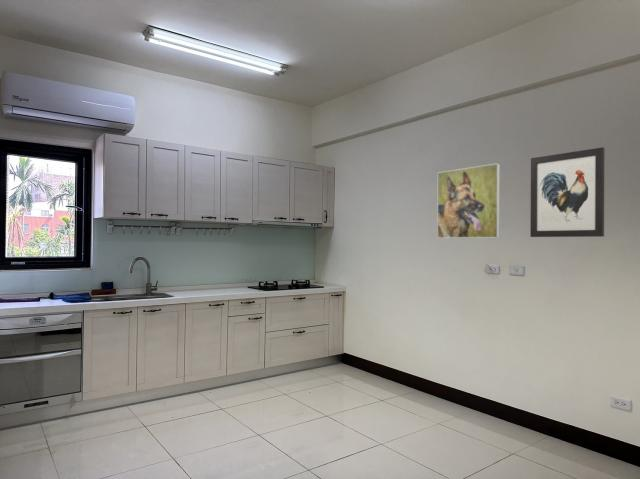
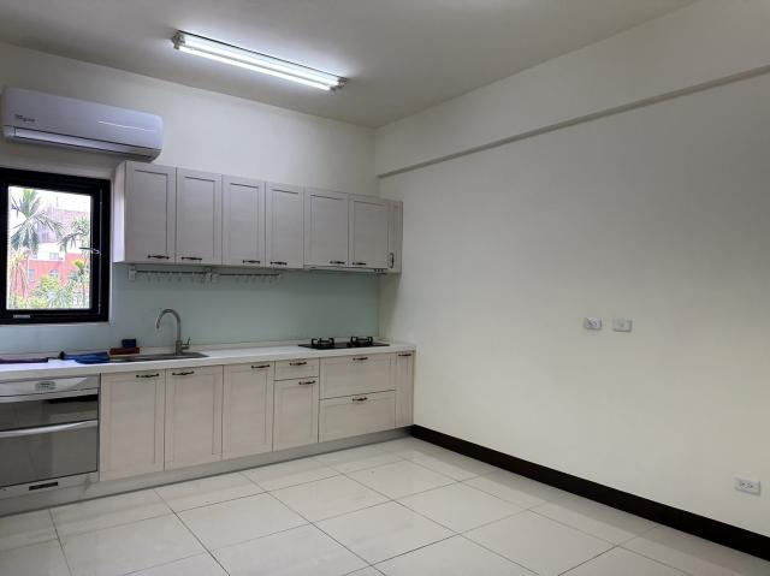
- wall art (565, 195)
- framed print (466, 203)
